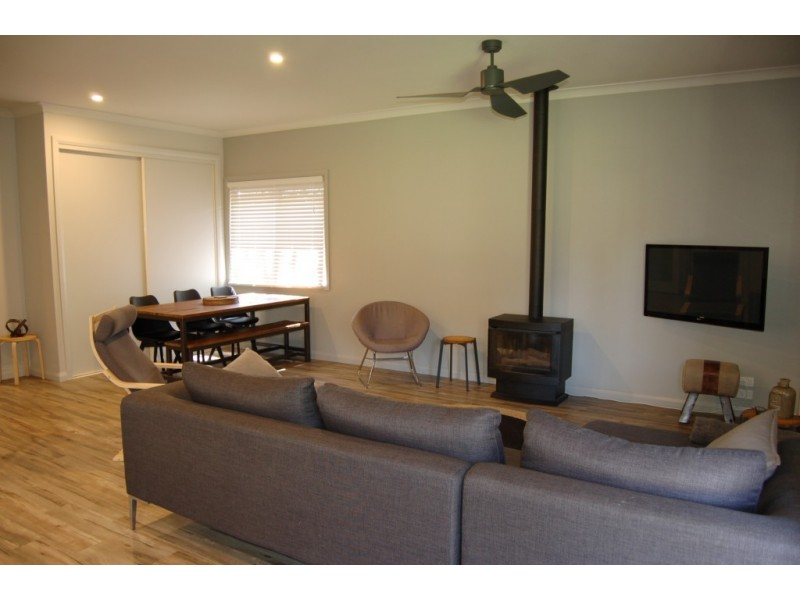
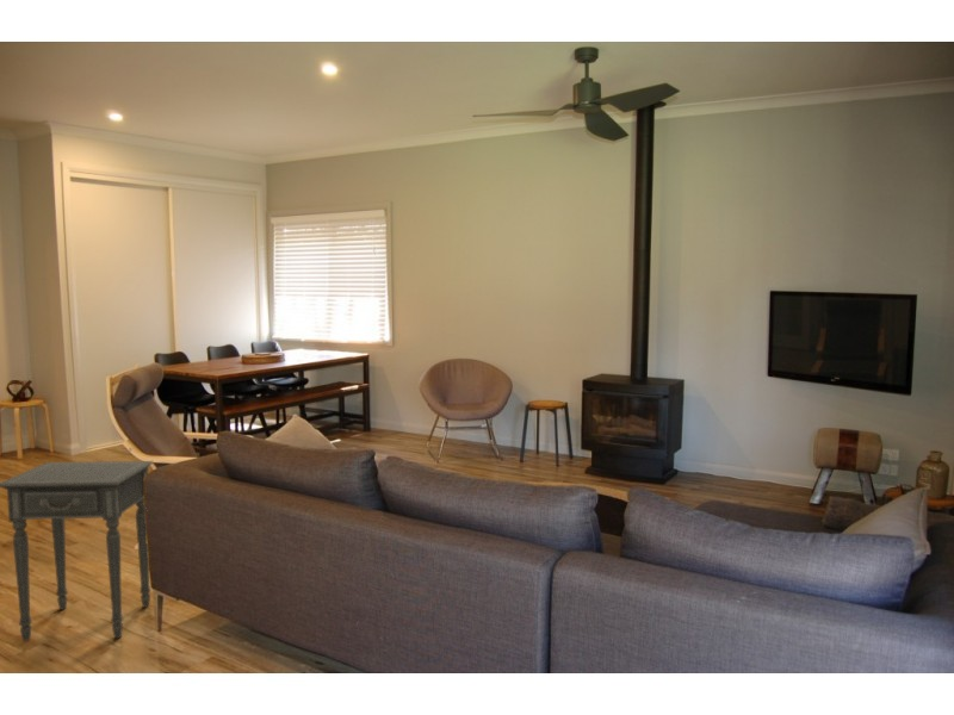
+ side table (64, 548)
